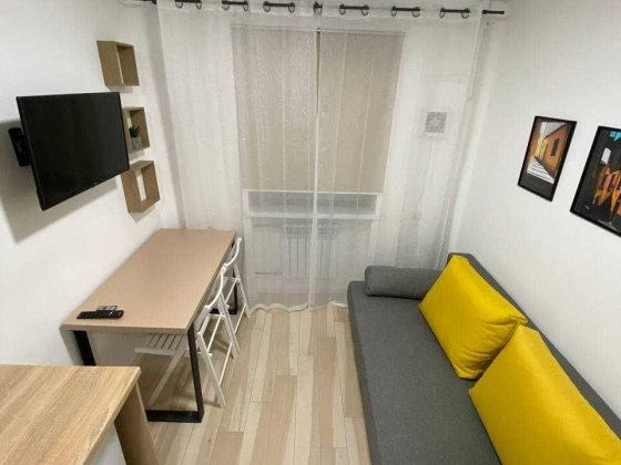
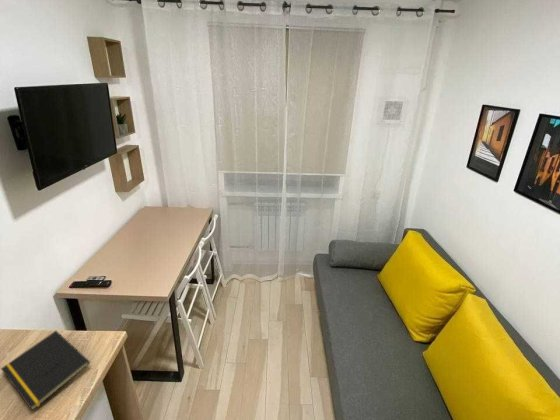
+ notepad (45, 365)
